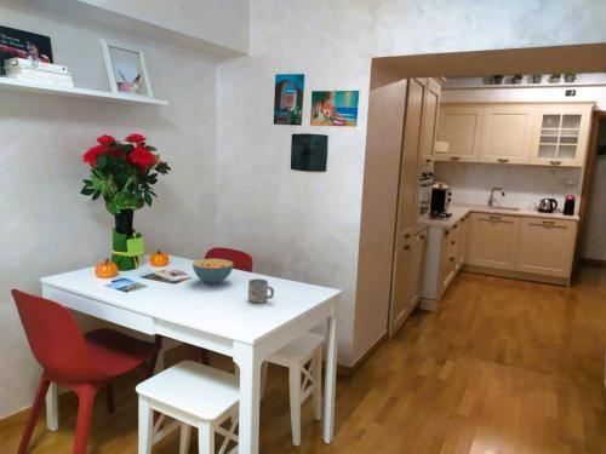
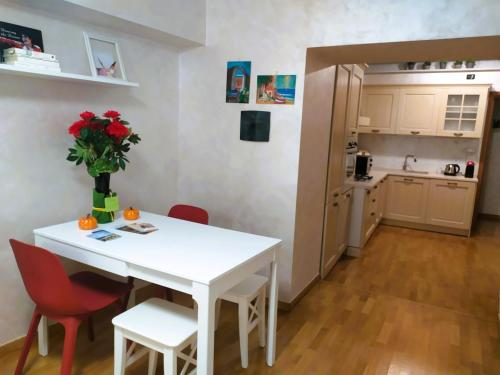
- mug (261, 291)
- cereal bowl (212, 272)
